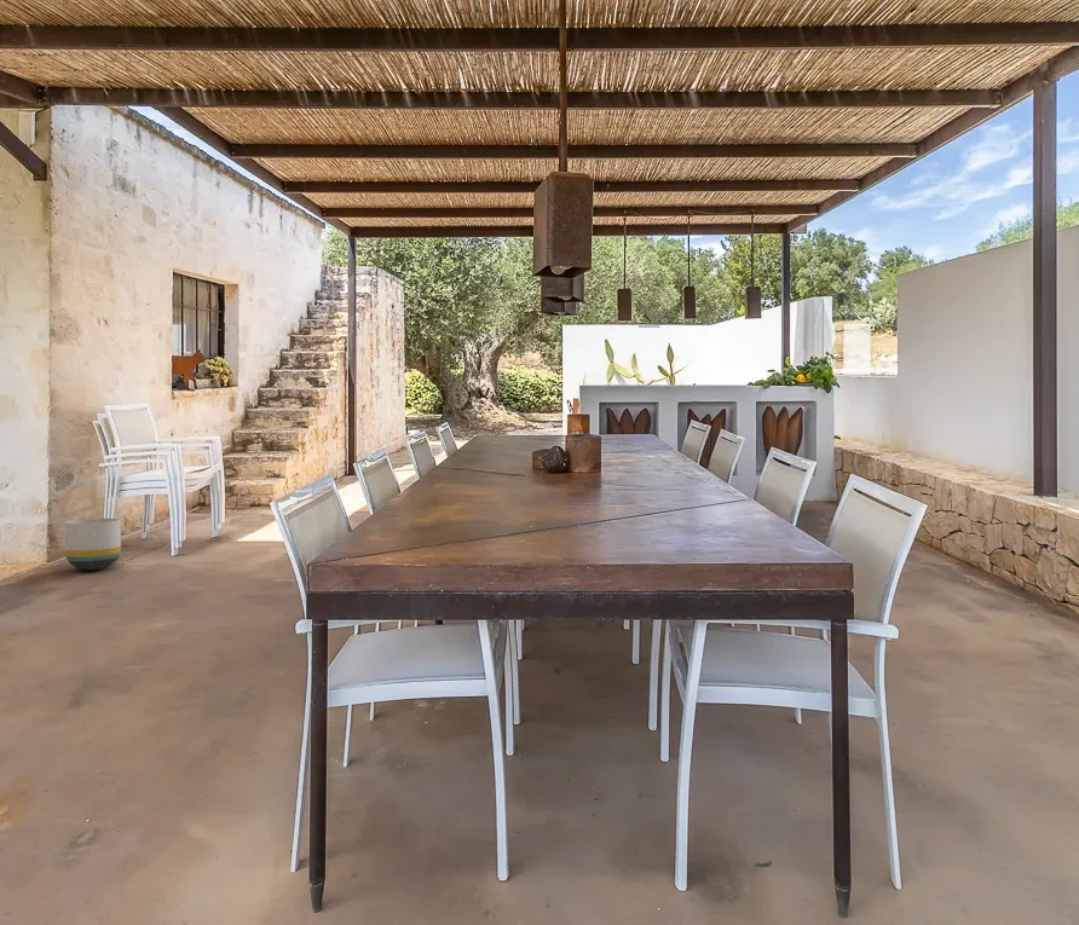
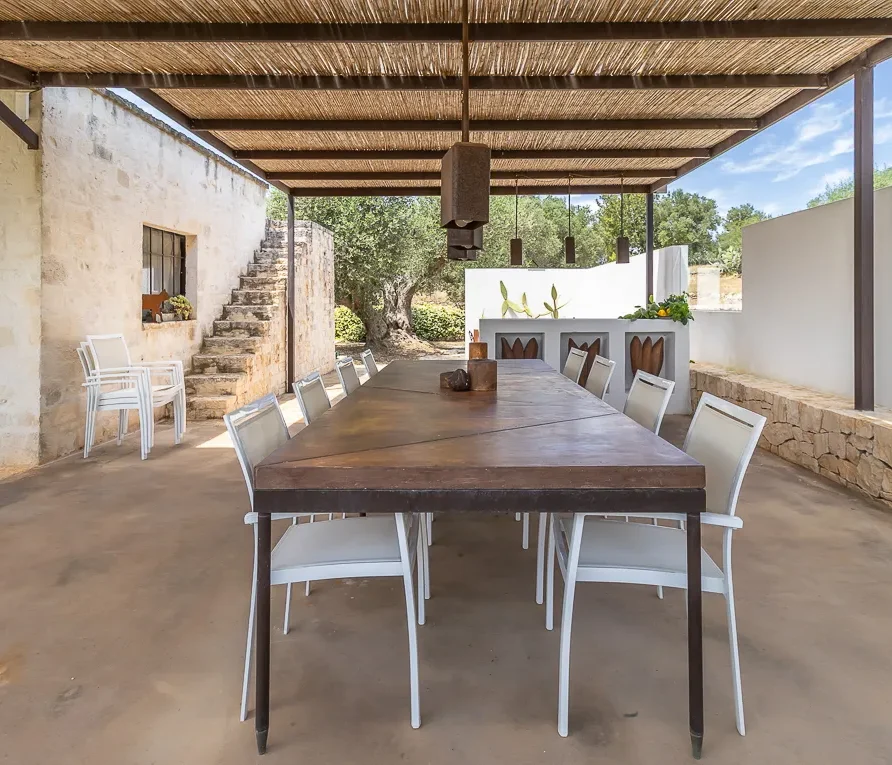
- planter (93, 544)
